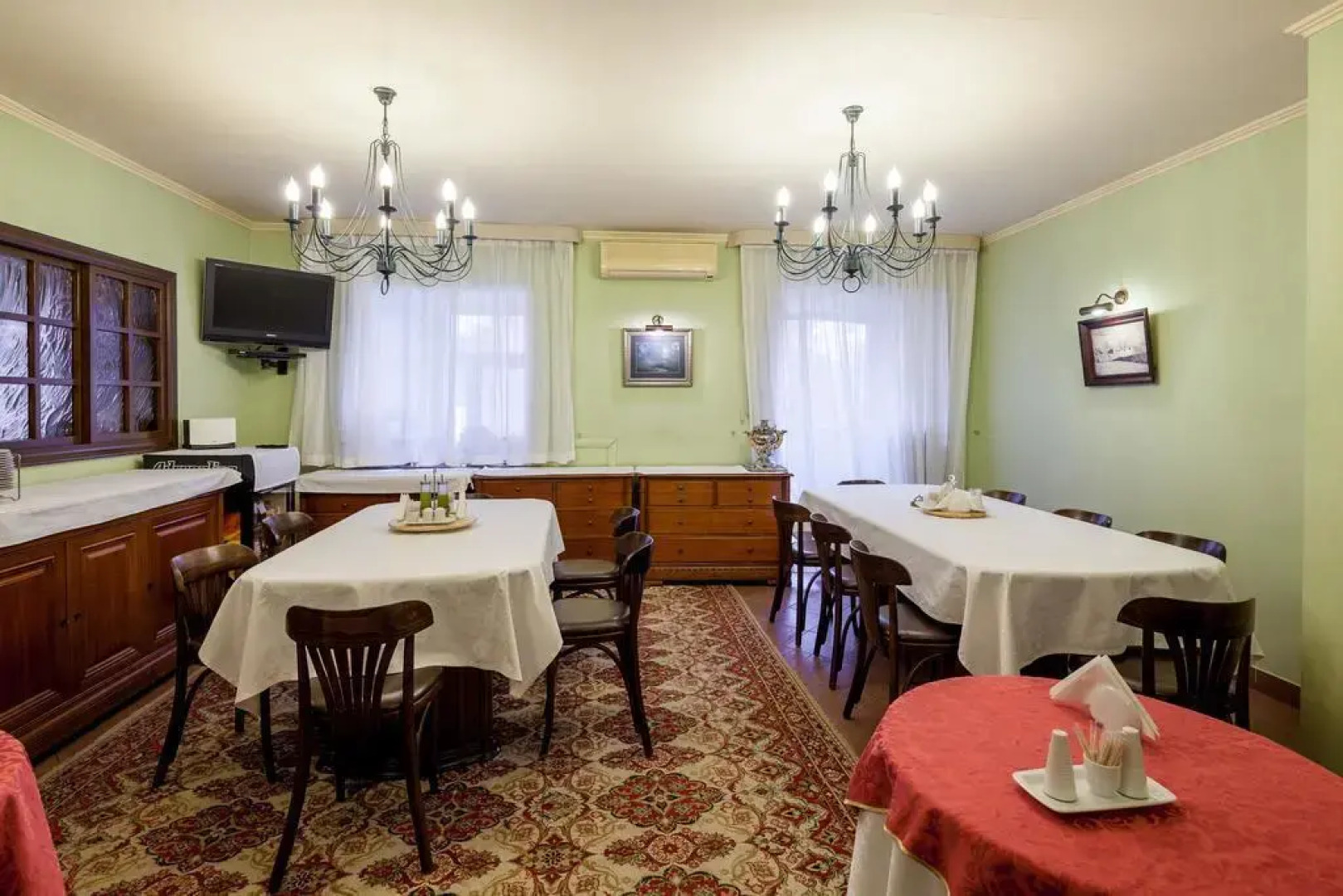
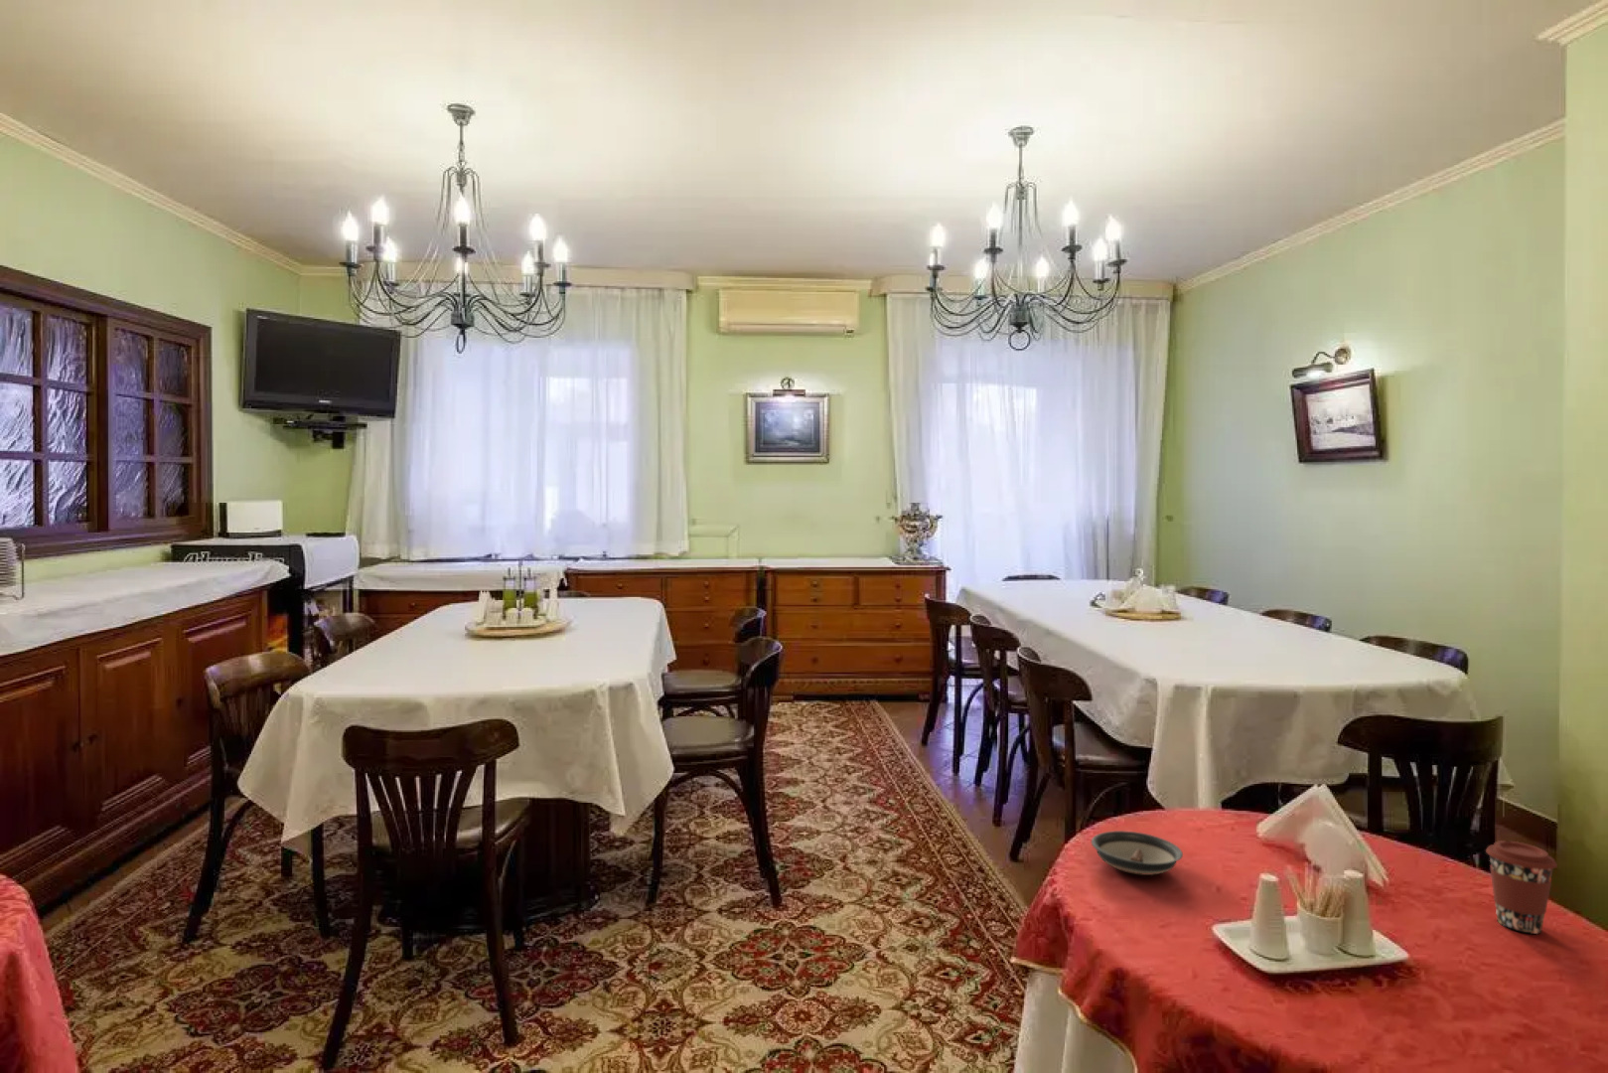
+ coffee cup (1519, 886)
+ saucer (1135, 856)
